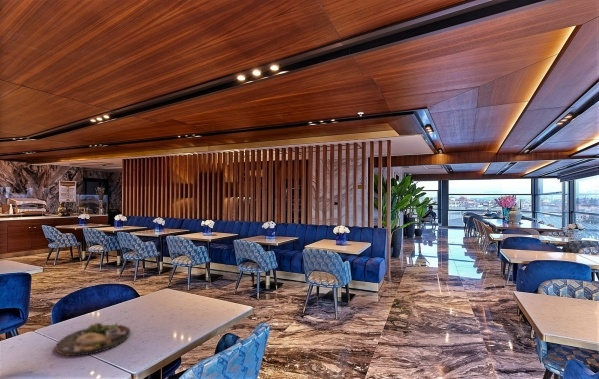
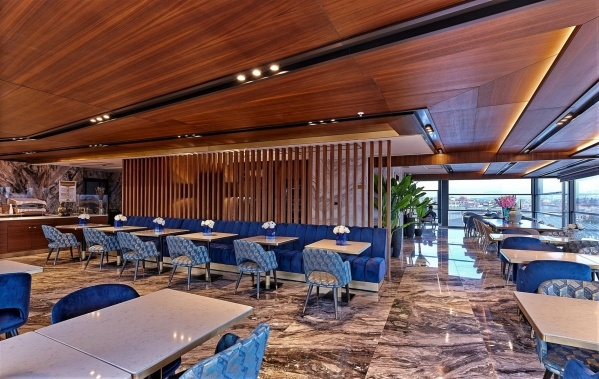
- dinner plate (95, 333)
